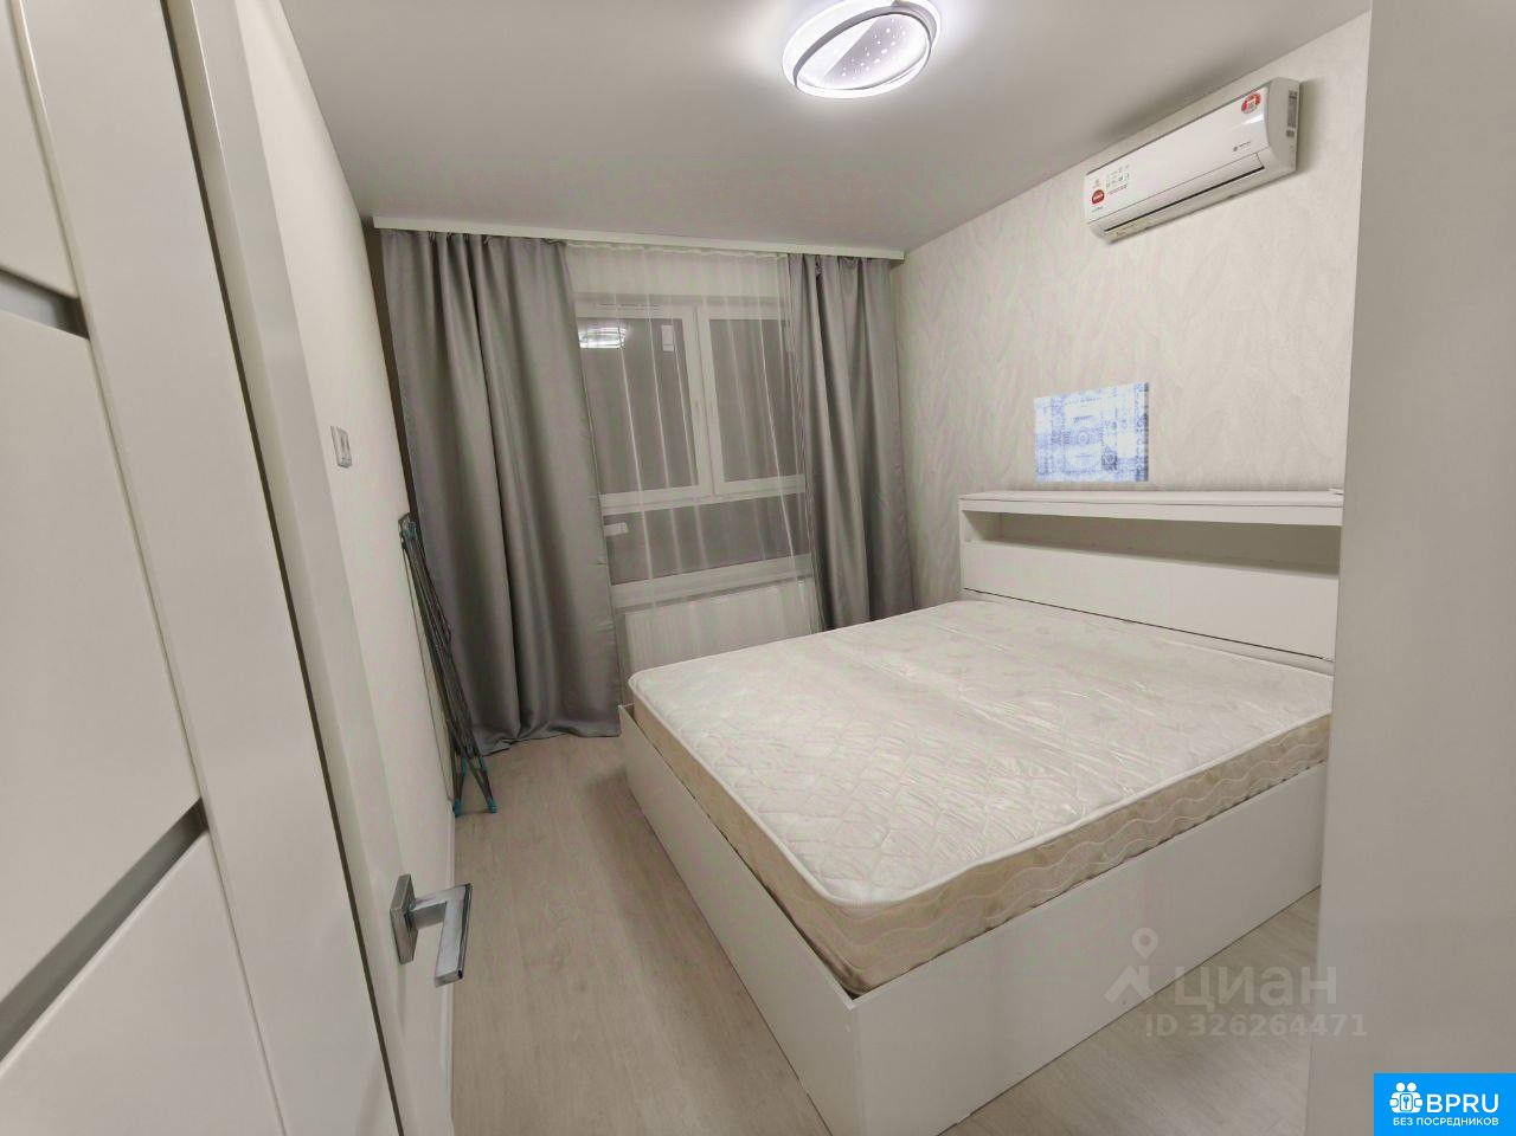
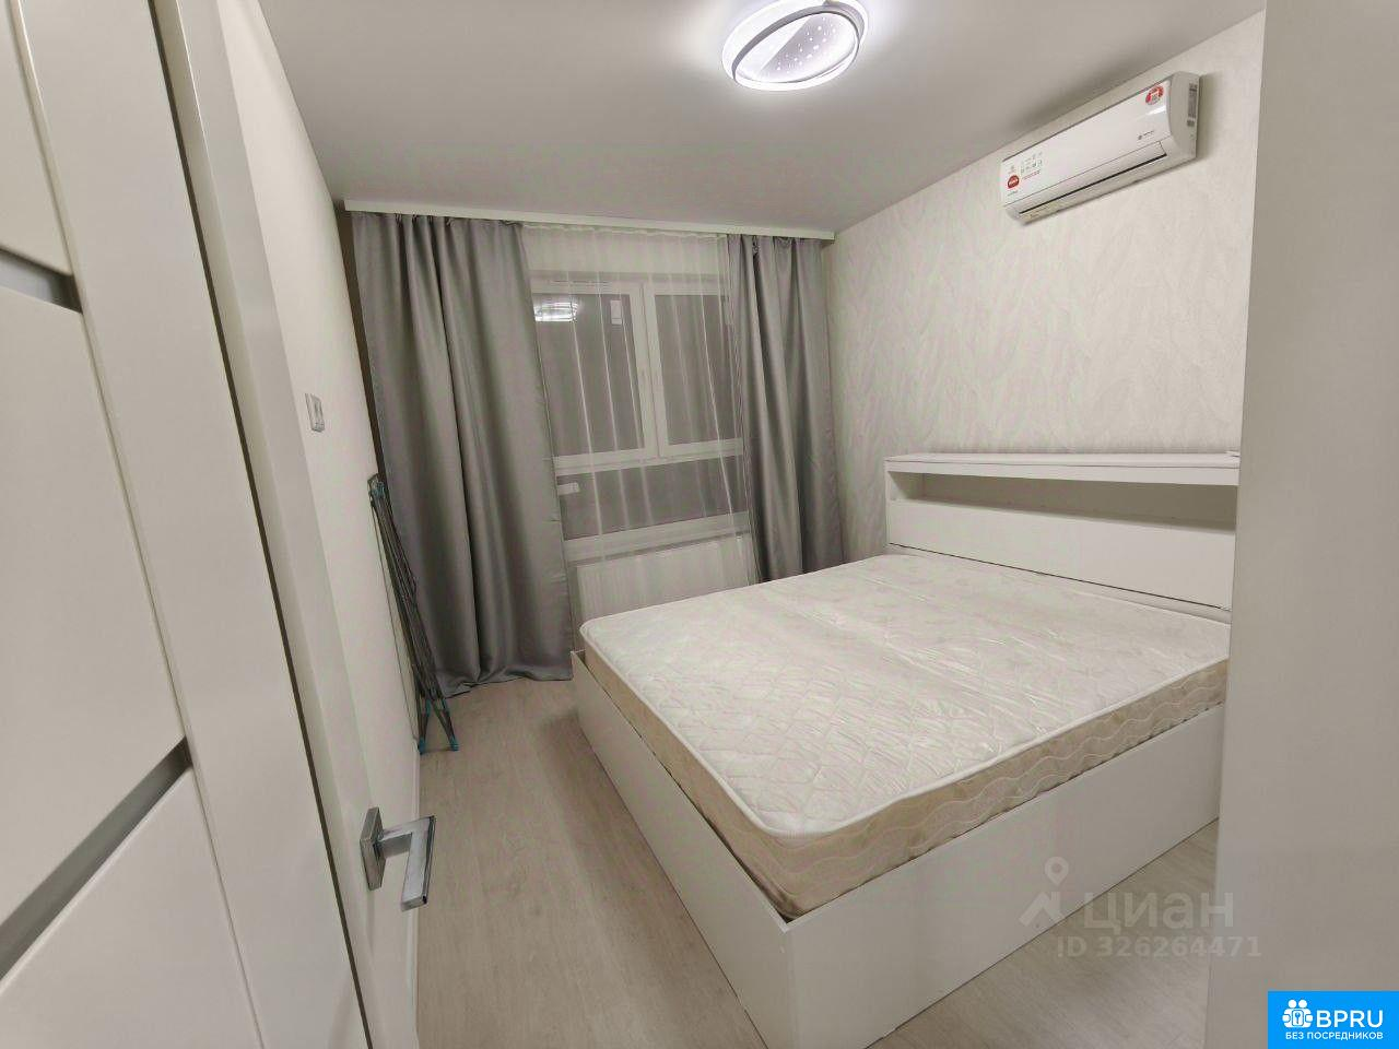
- wall art (1087, 437)
